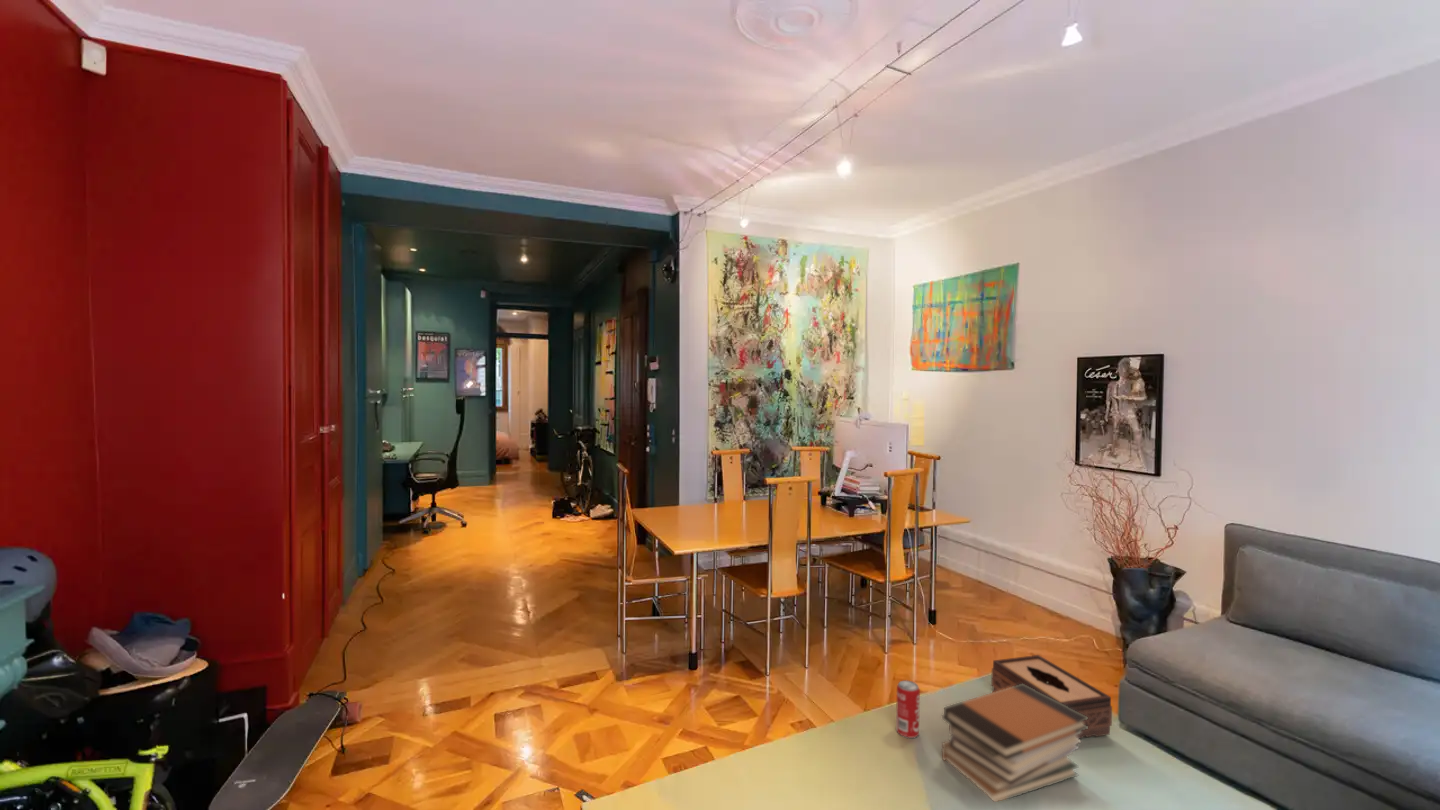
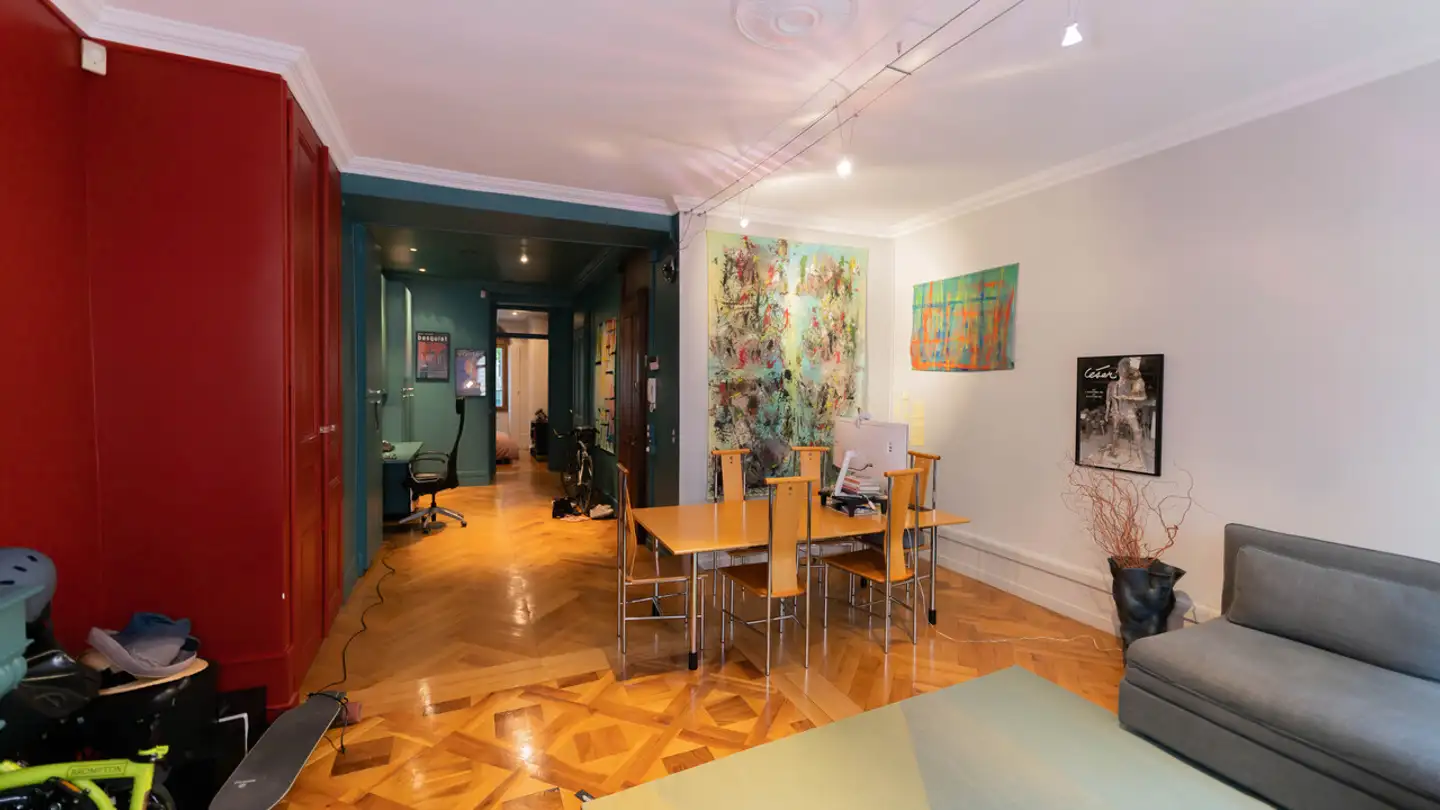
- book stack (1013, 740)
- tissue box (1048, 695)
- beverage can (907, 708)
